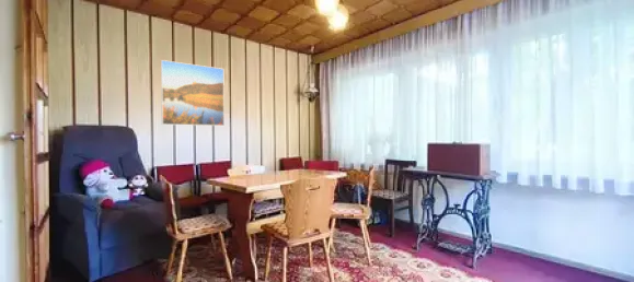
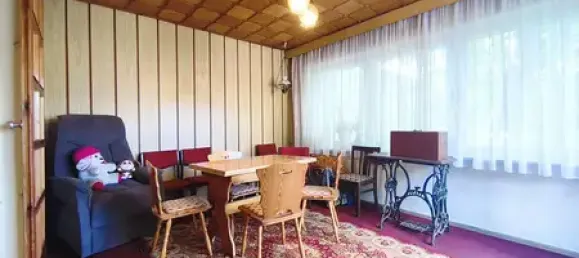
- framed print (194, 95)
